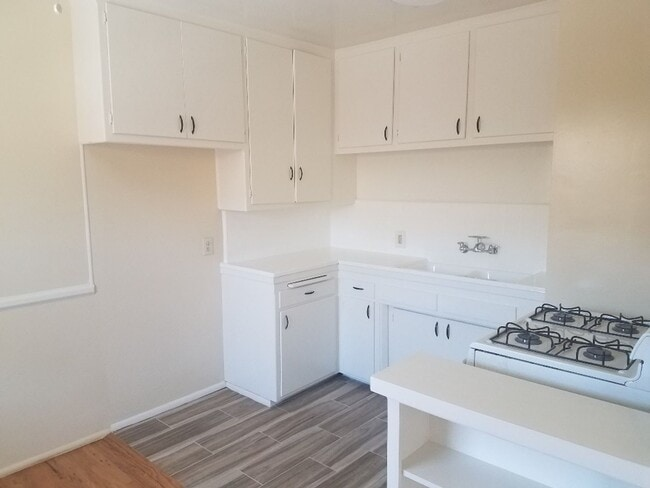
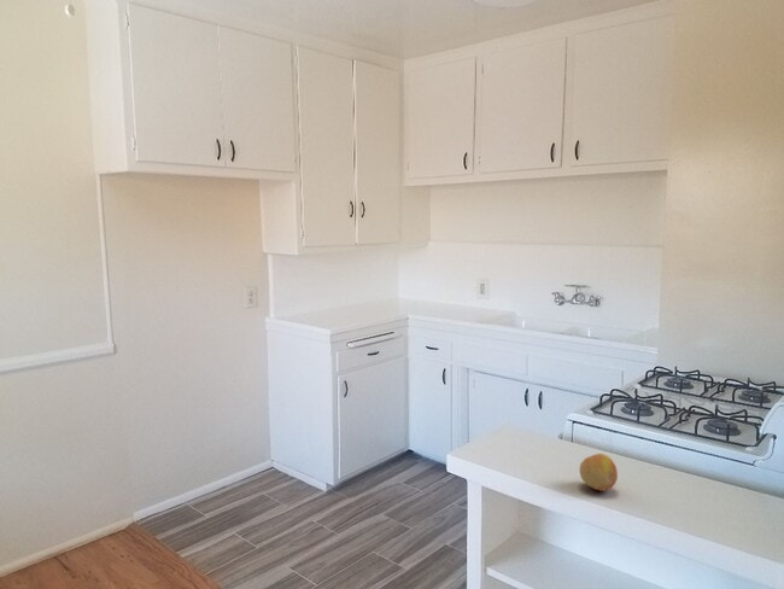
+ fruit (598, 472)
